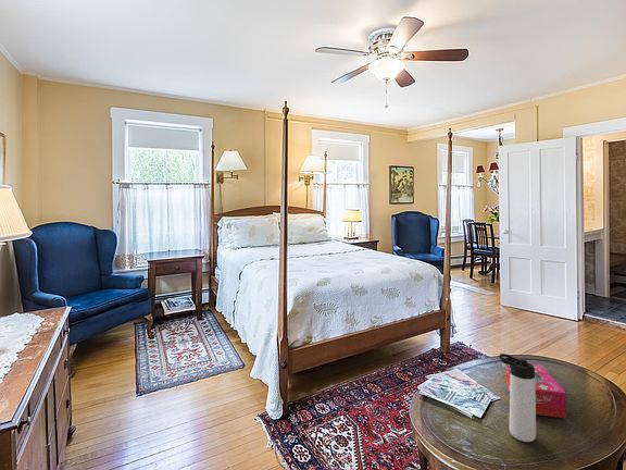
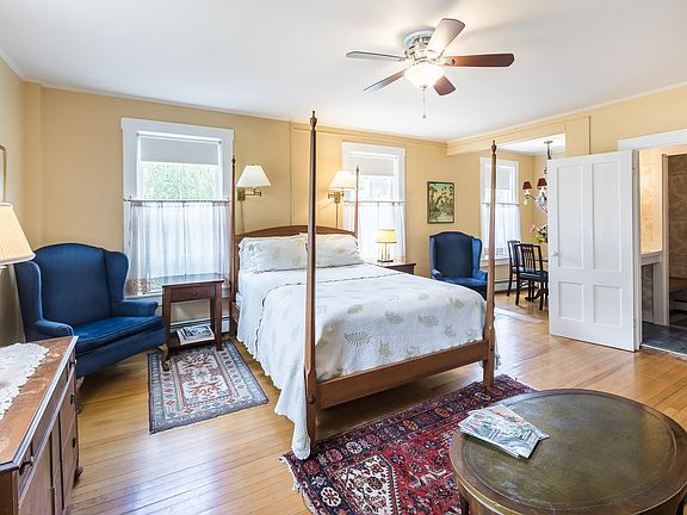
- tissue box (535, 386)
- thermos bottle (516, 396)
